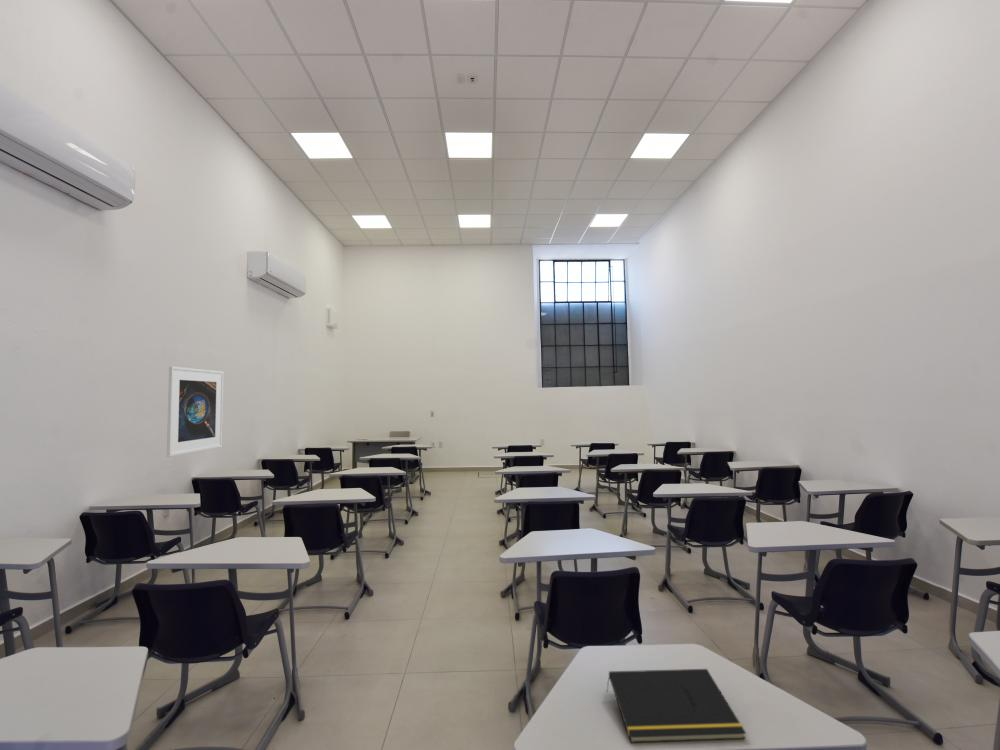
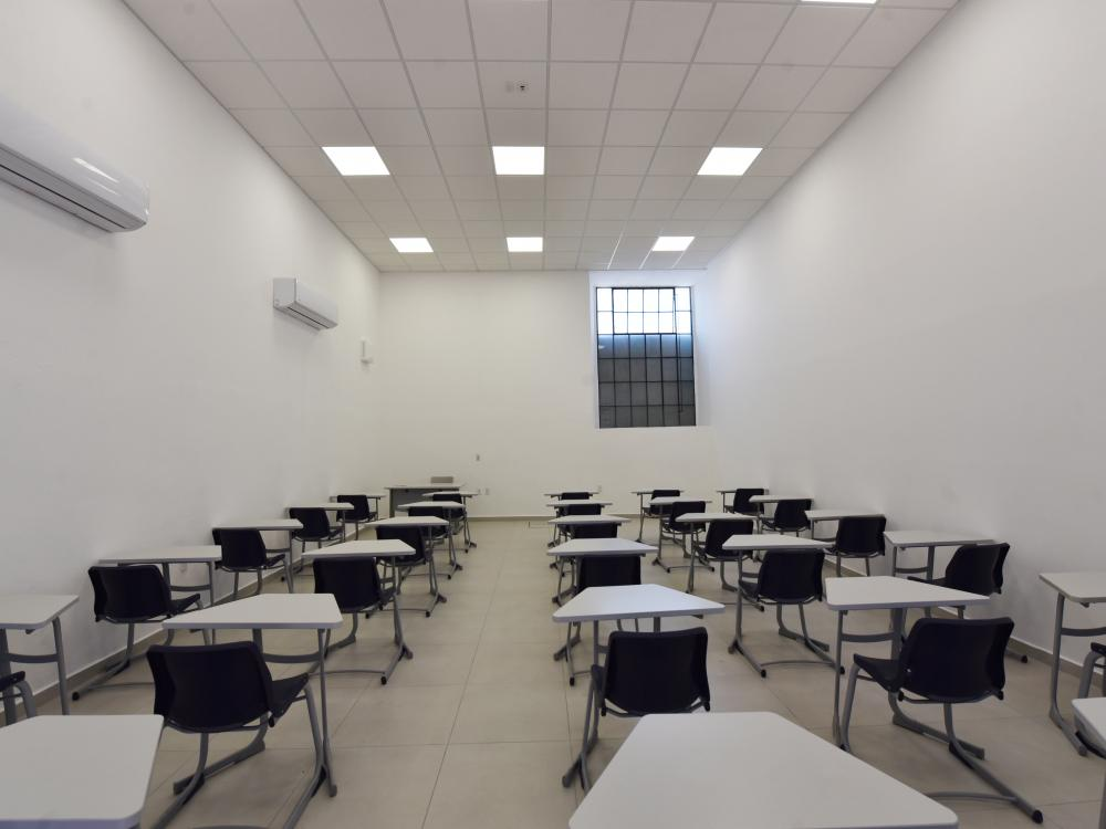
- notepad (672, 702)
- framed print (197, 410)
